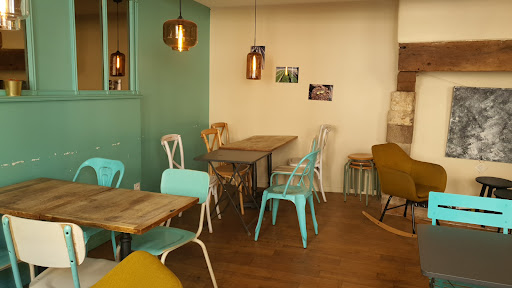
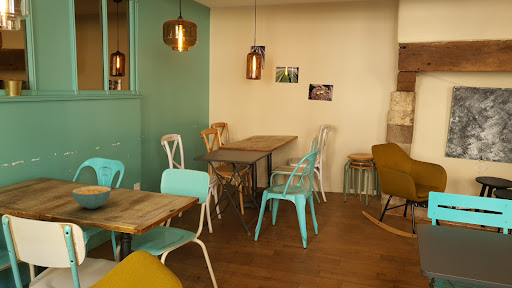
+ cereal bowl (92, 198)
